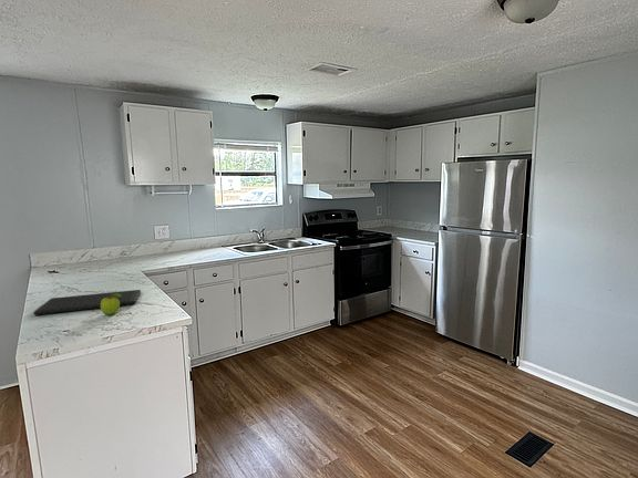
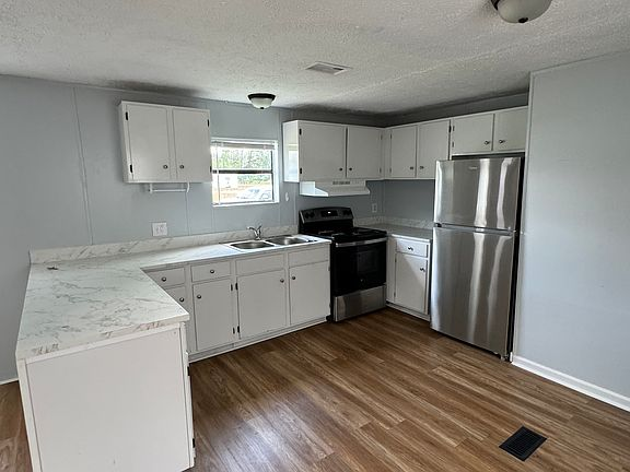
- cutting board (92, 301)
- fruit (111, 303)
